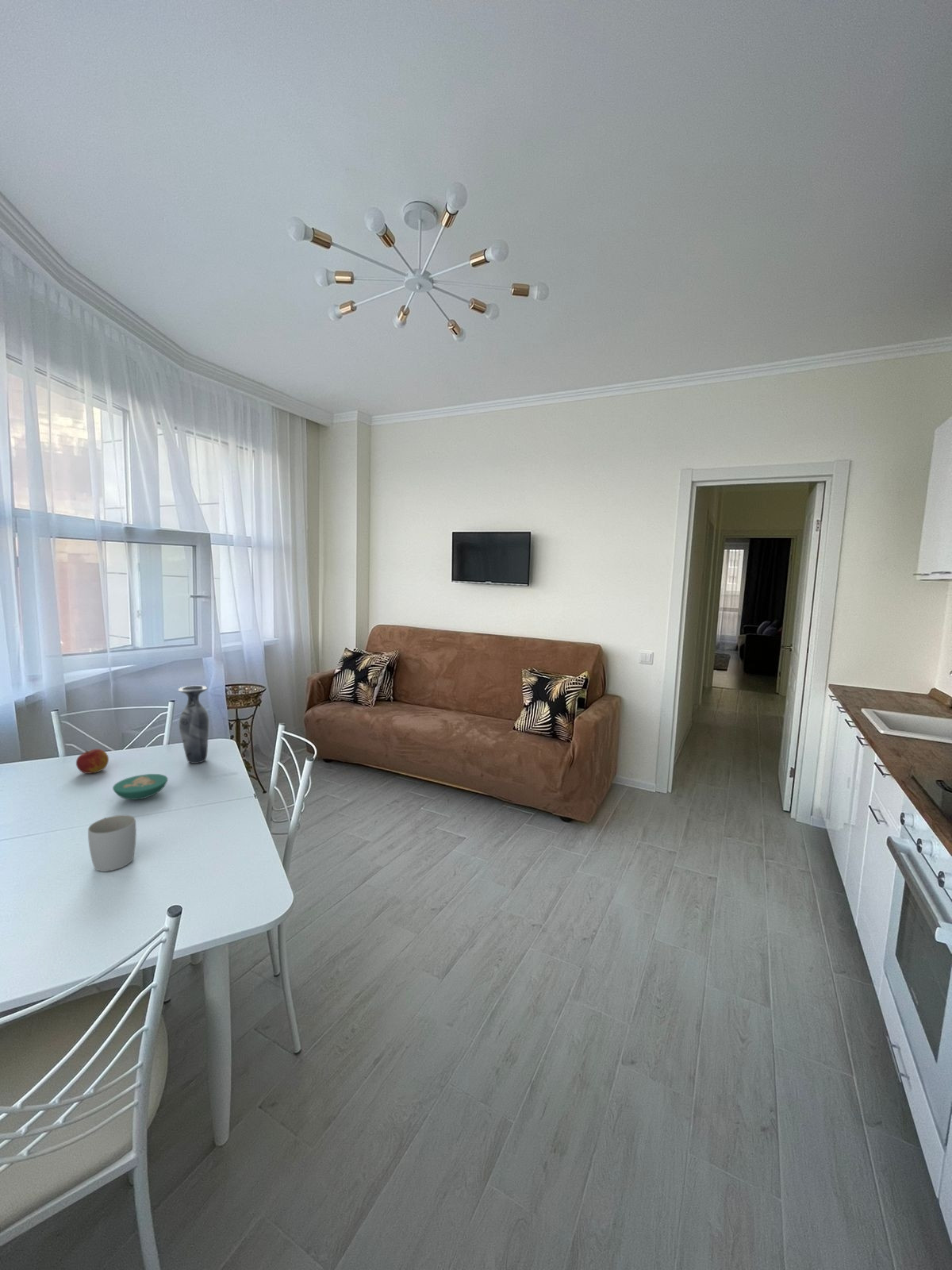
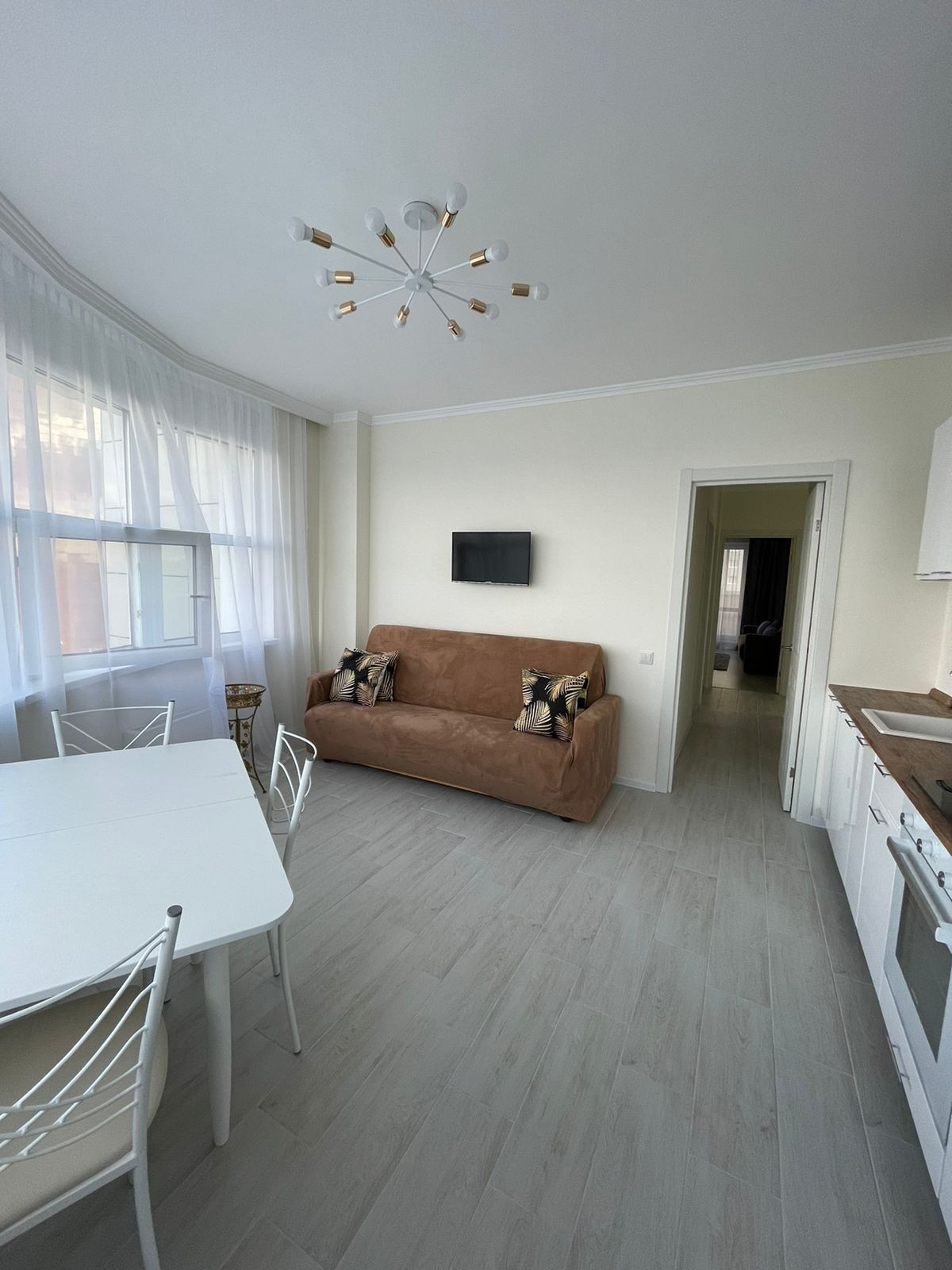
- mug (113, 840)
- vase (194, 725)
- apple (92, 760)
- bowl (141, 788)
